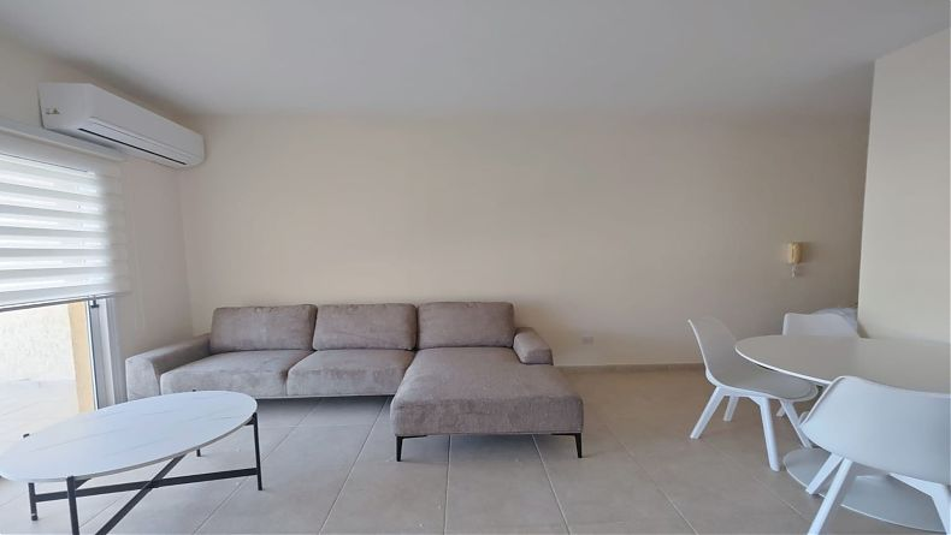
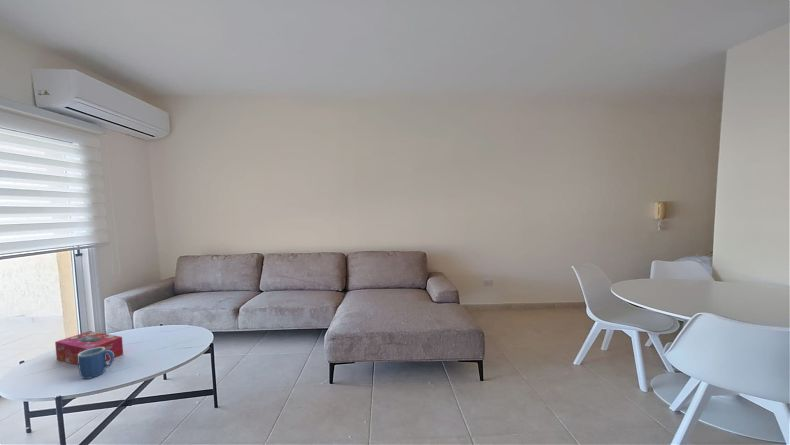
+ tissue box (89, 348)
+ mug (95, 362)
